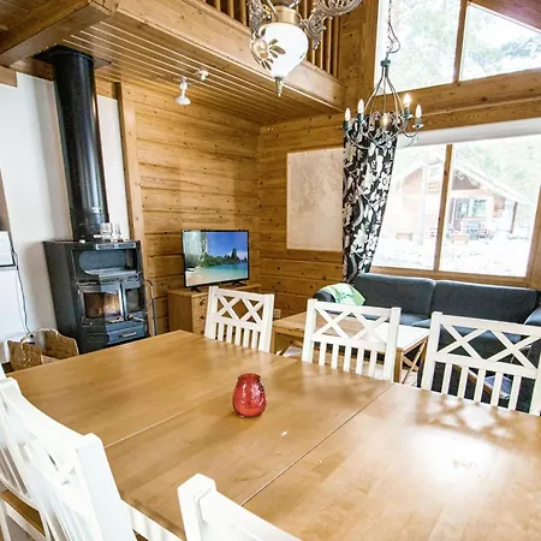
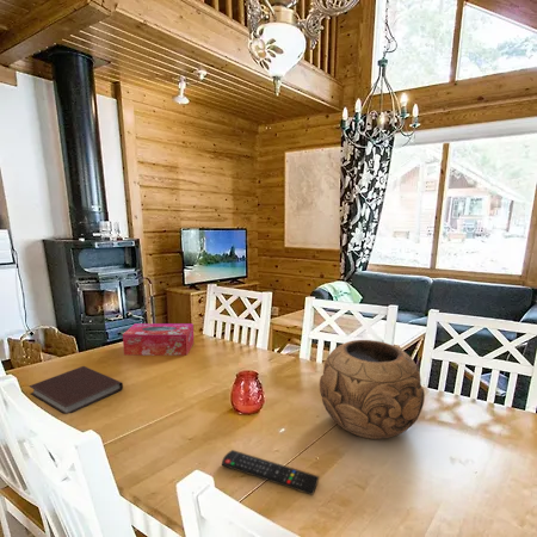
+ notebook (76, 387)
+ decorative bowl (370, 387)
+ tissue box (160, 338)
+ remote control (267, 471)
